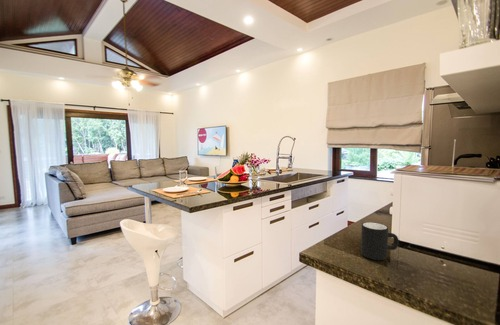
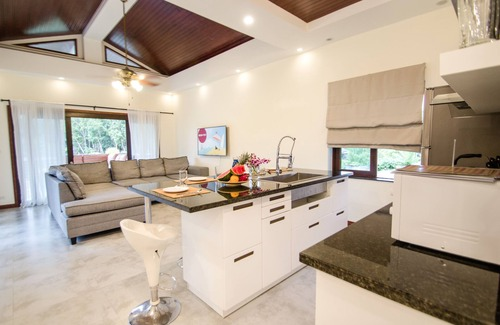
- mug (380, 240)
